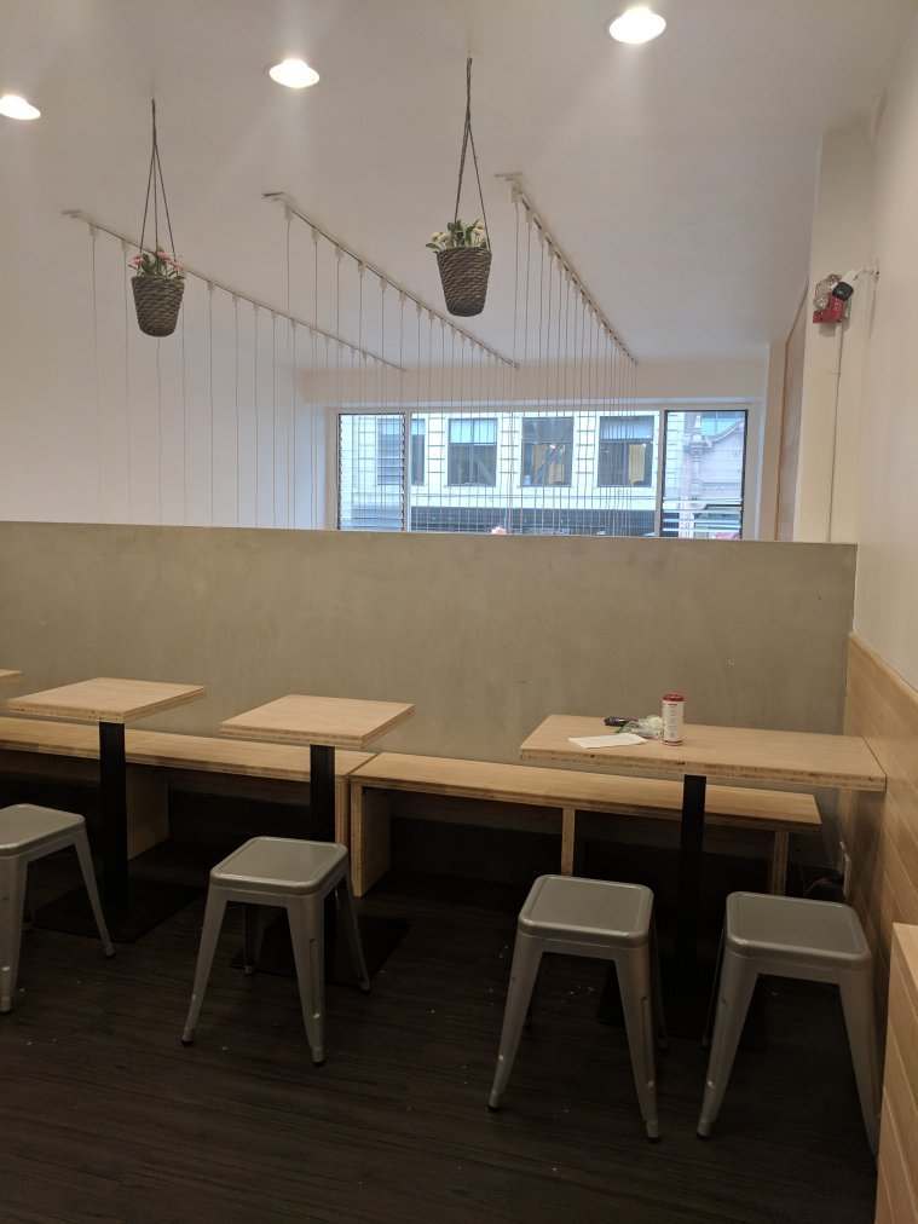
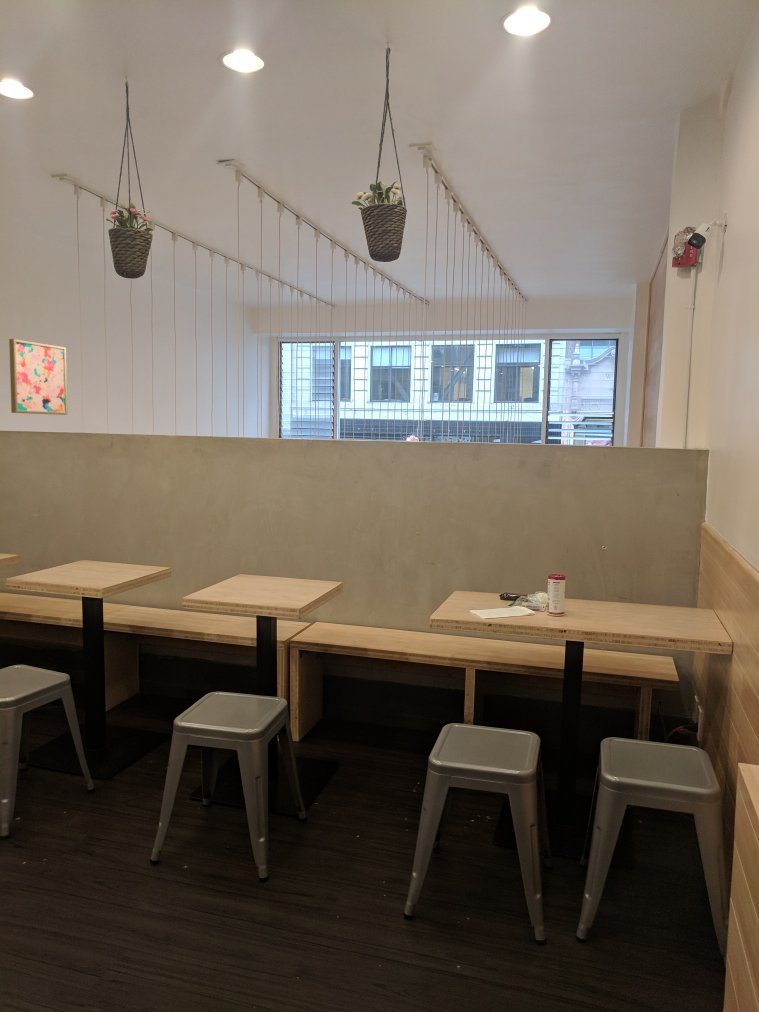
+ wall art (39, 378)
